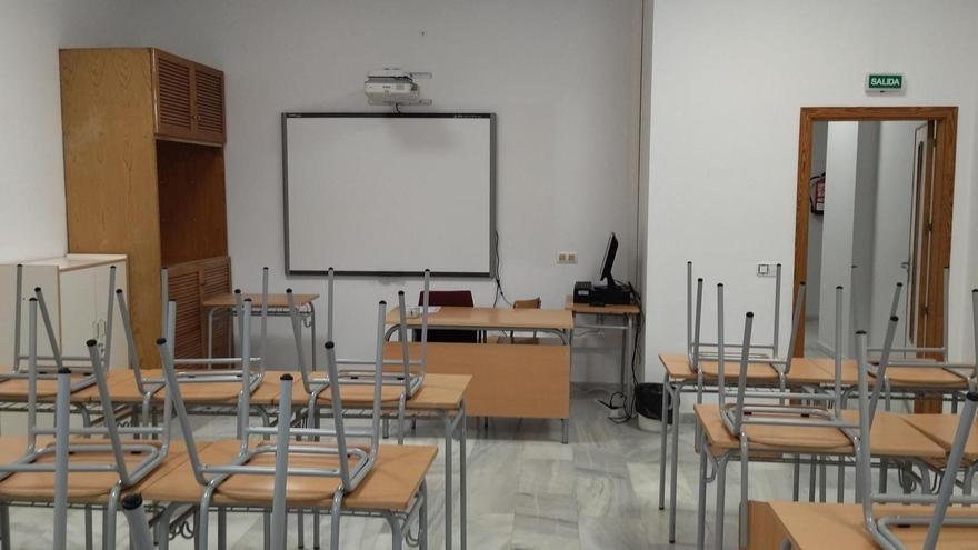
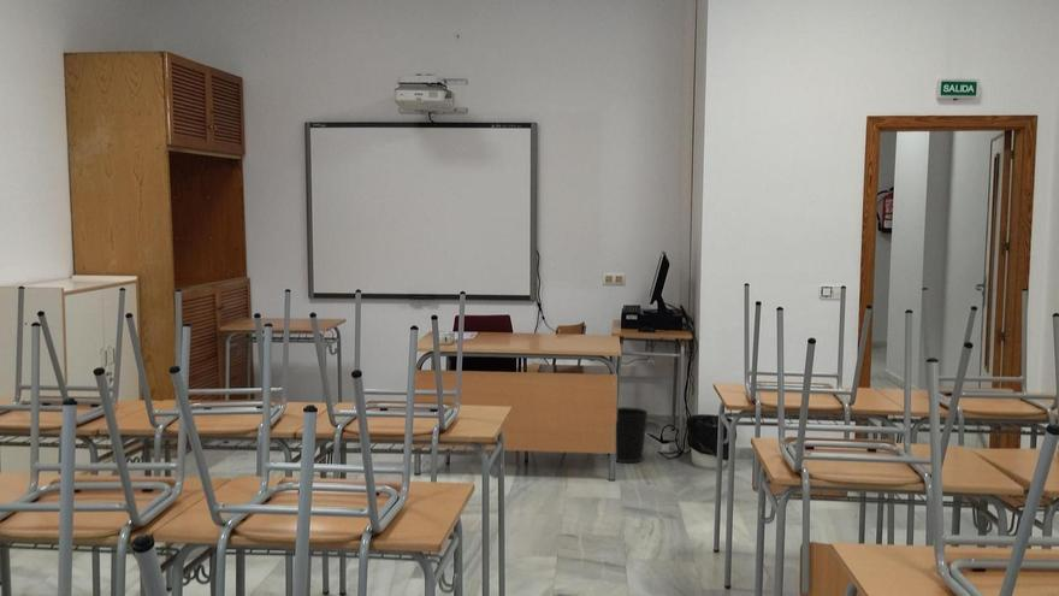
+ wastebasket (626, 435)
